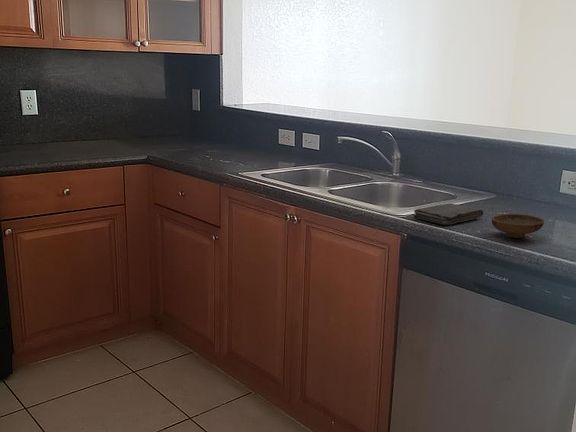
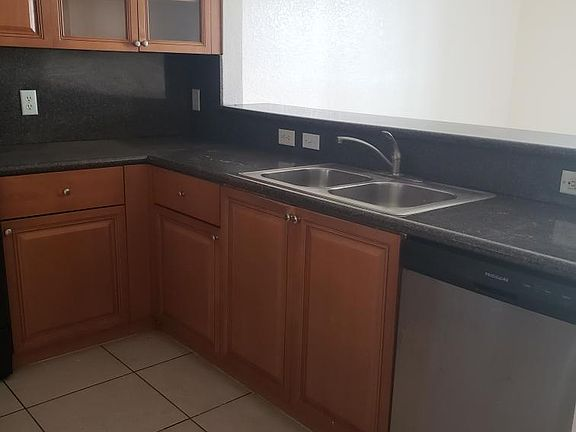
- bowl (516, 227)
- washcloth (447, 212)
